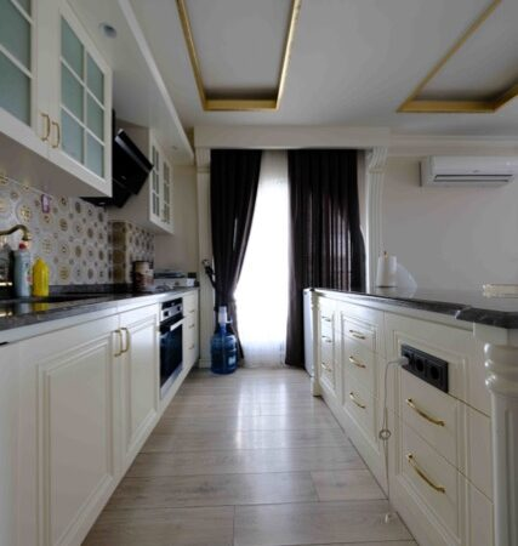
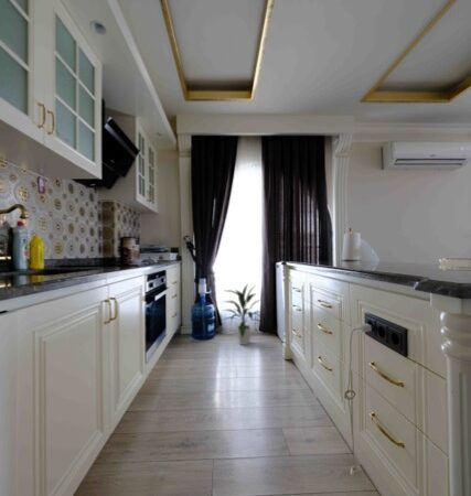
+ indoor plant (243, 313)
